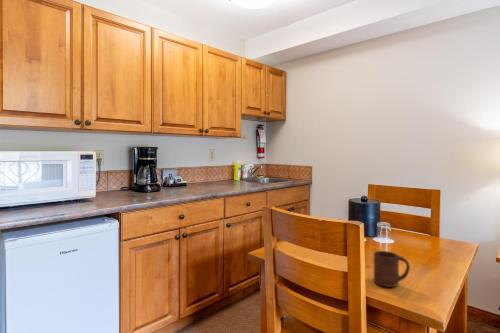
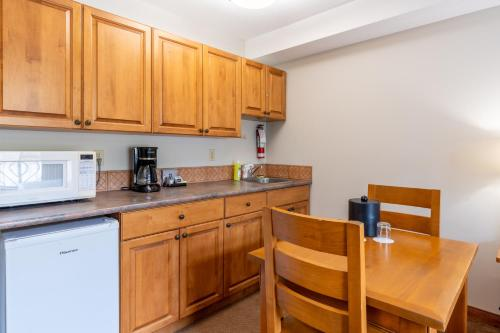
- cup (389, 268)
